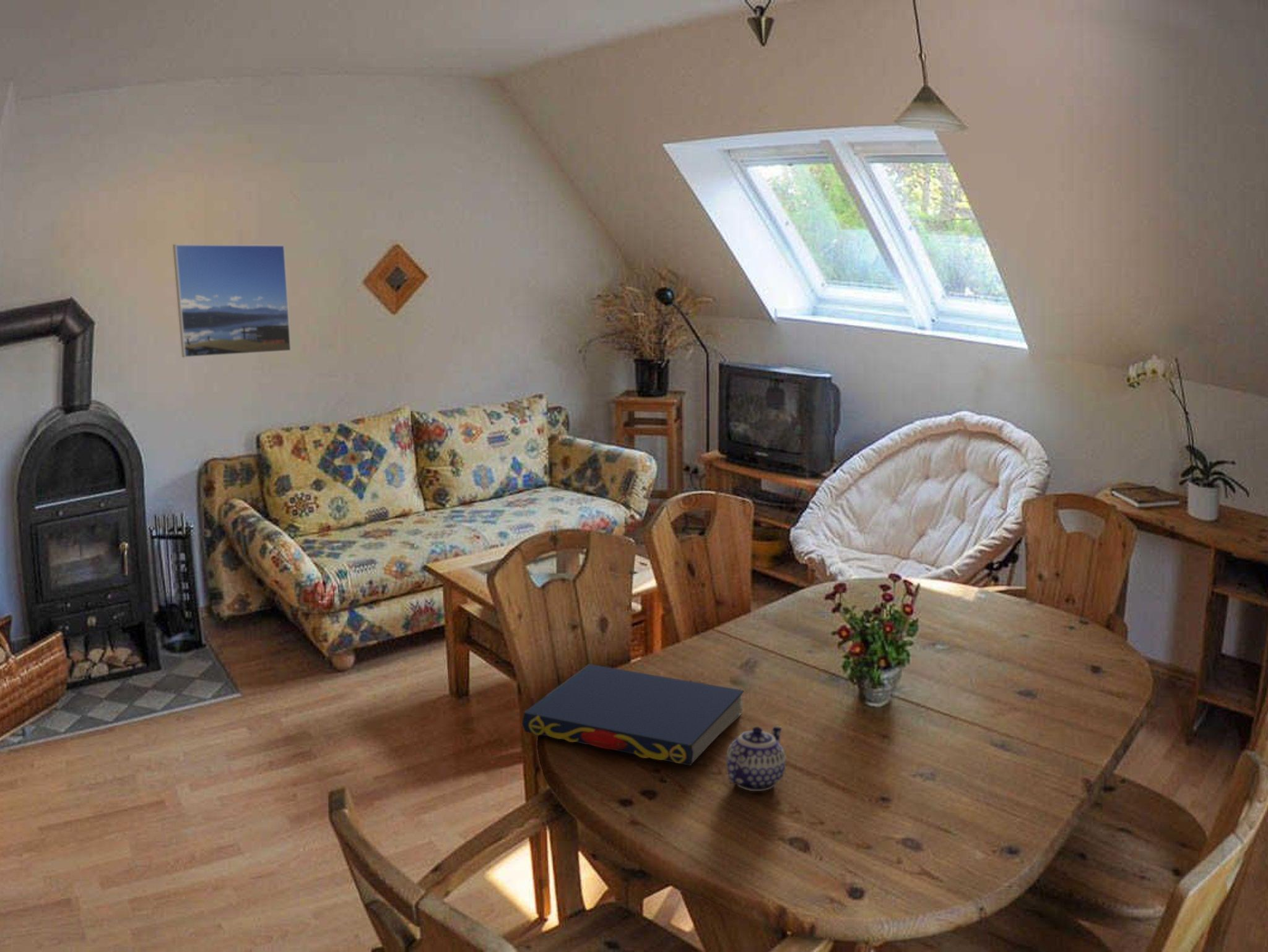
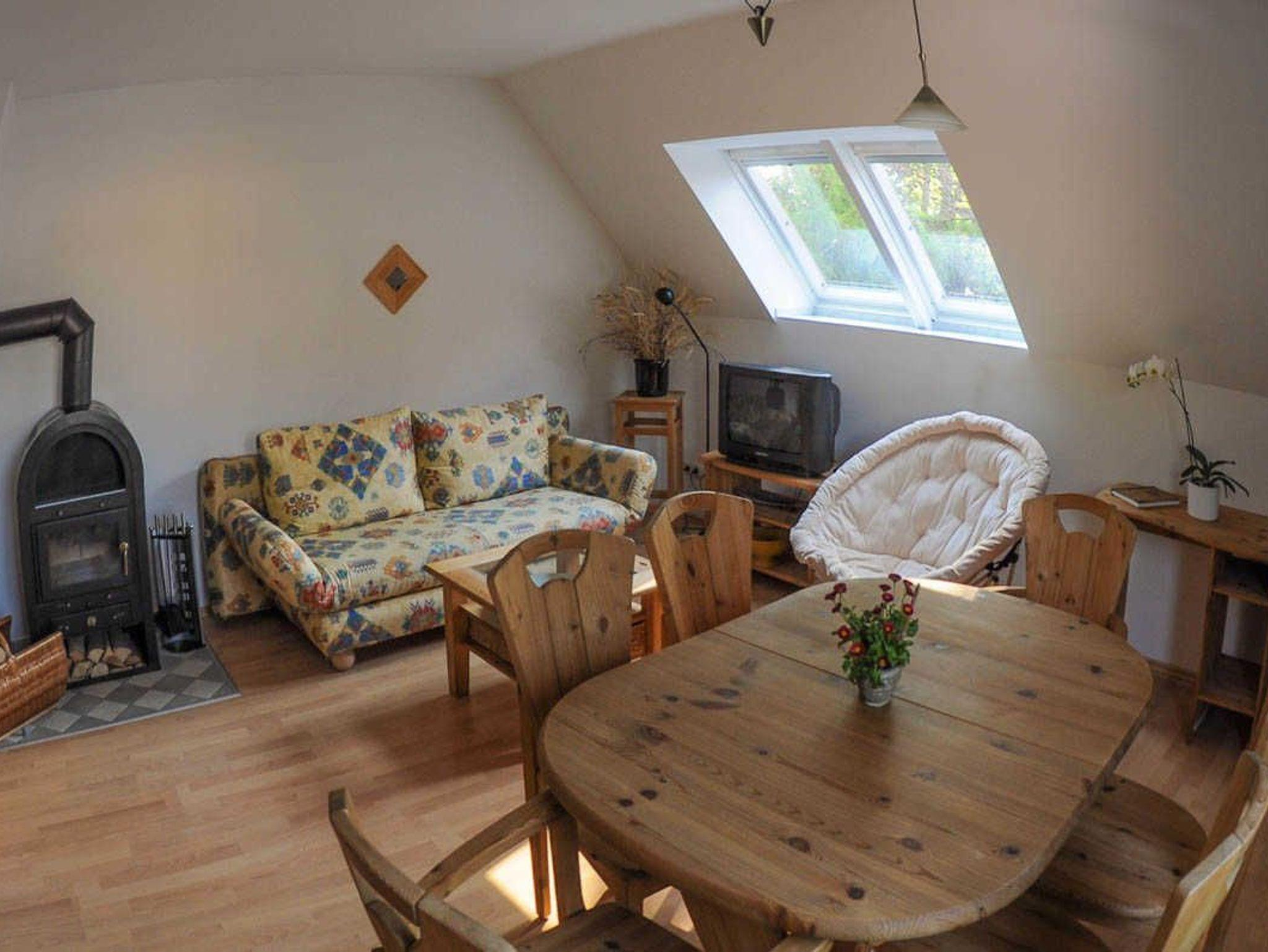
- teapot (756, 755)
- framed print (234, 300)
- book (633, 712)
